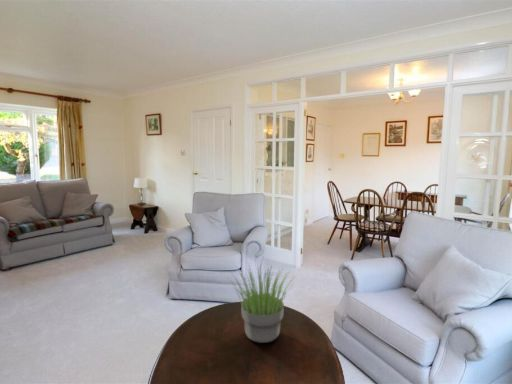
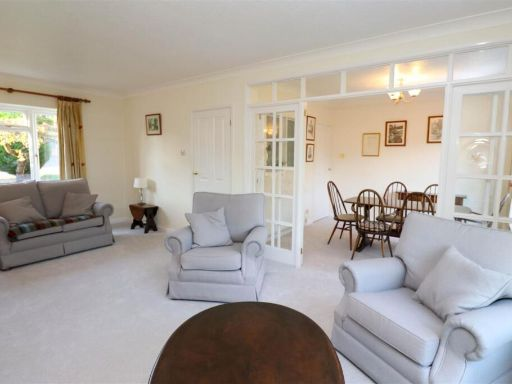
- potted plant (261, 305)
